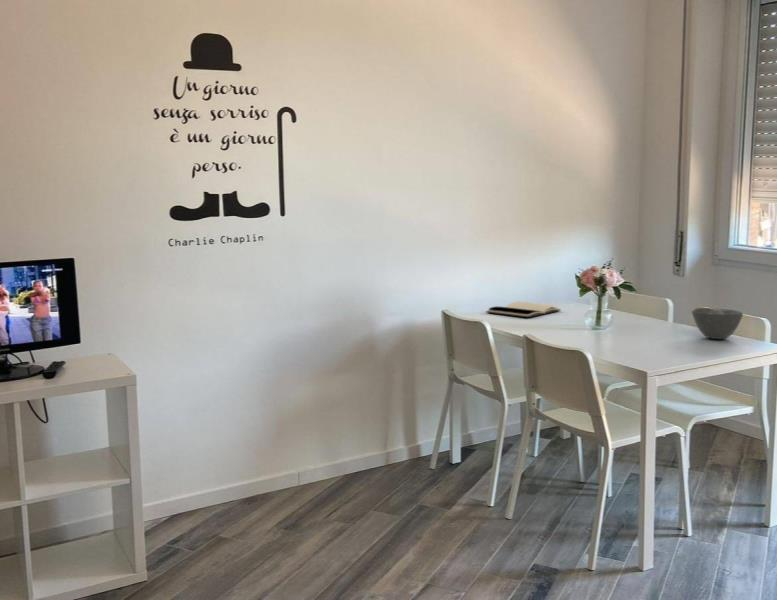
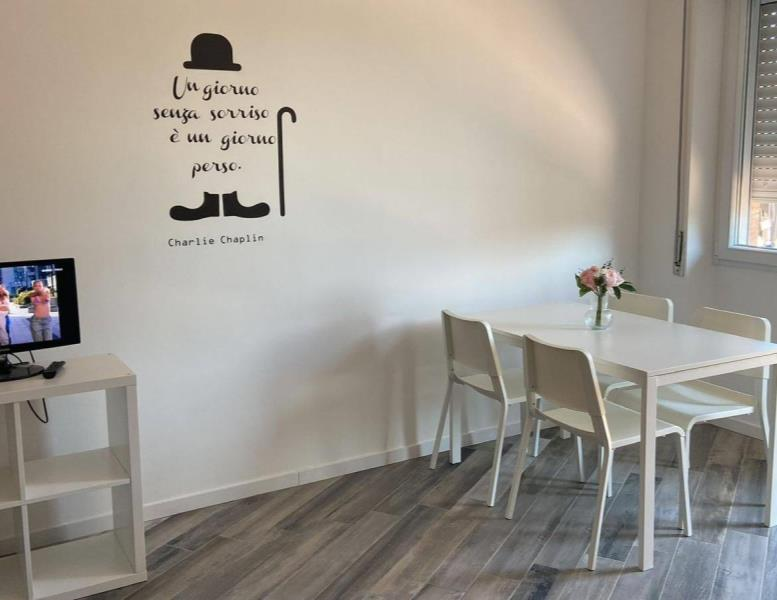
- book (523, 309)
- bowl (716, 324)
